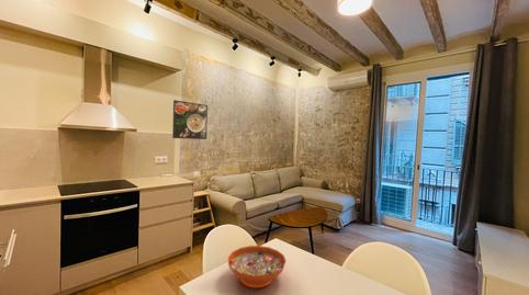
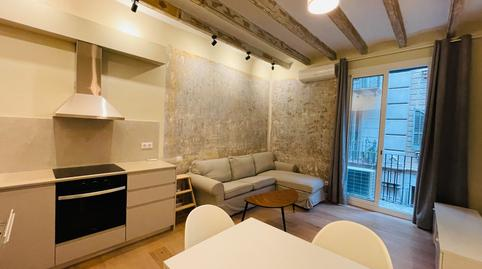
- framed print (191, 121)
- decorative bowl (256, 268)
